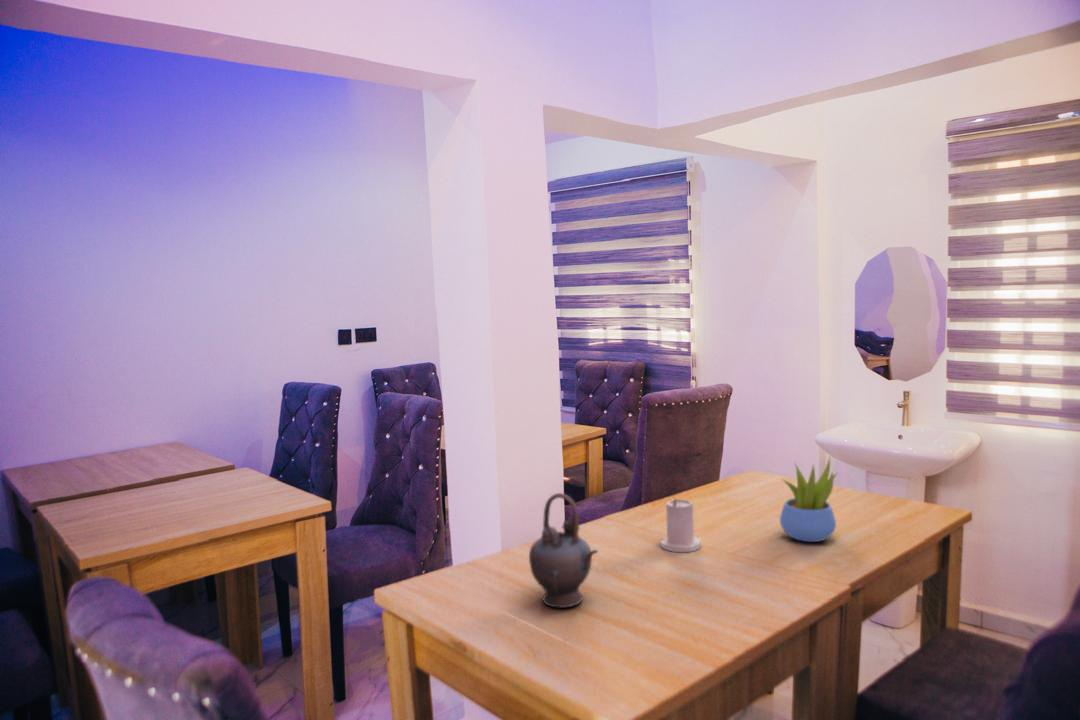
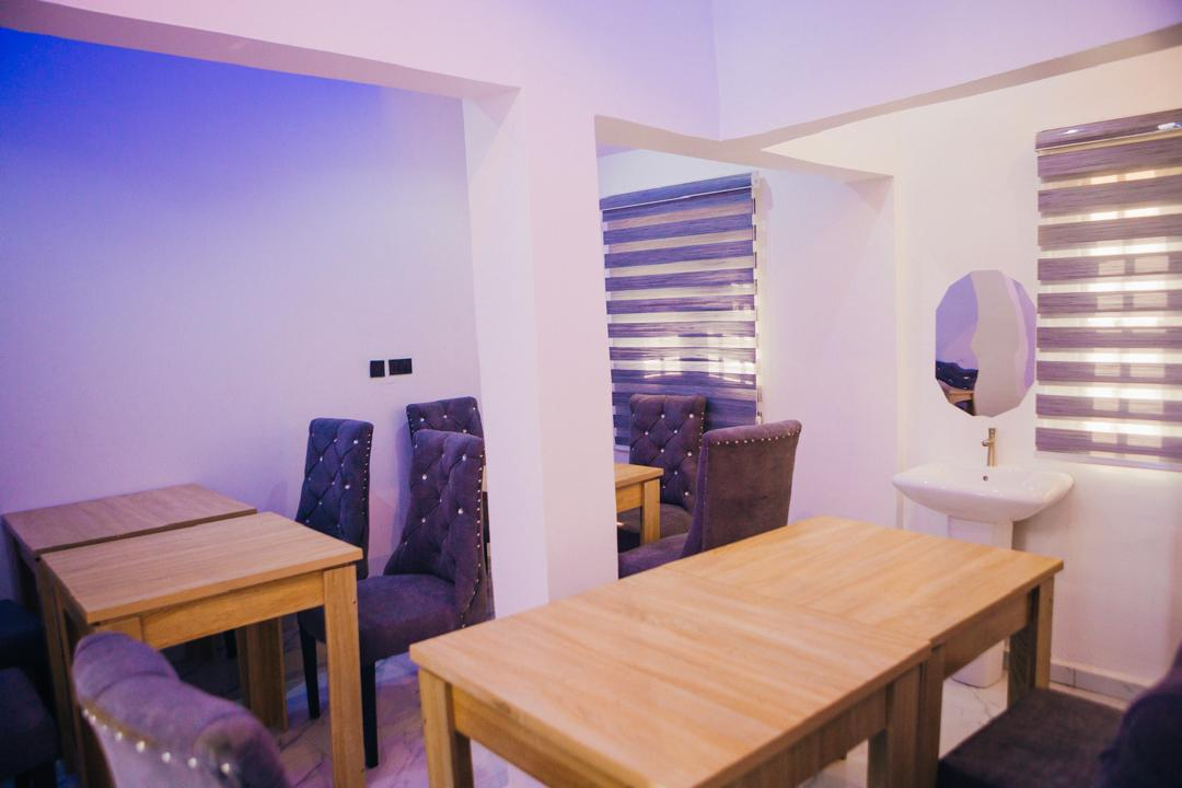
- teapot (565, 549)
- candle (680, 521)
- succulent plant (808, 498)
